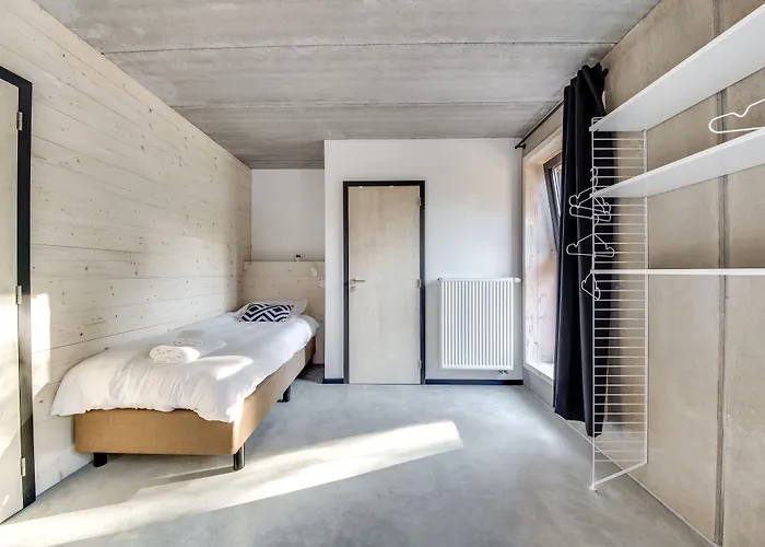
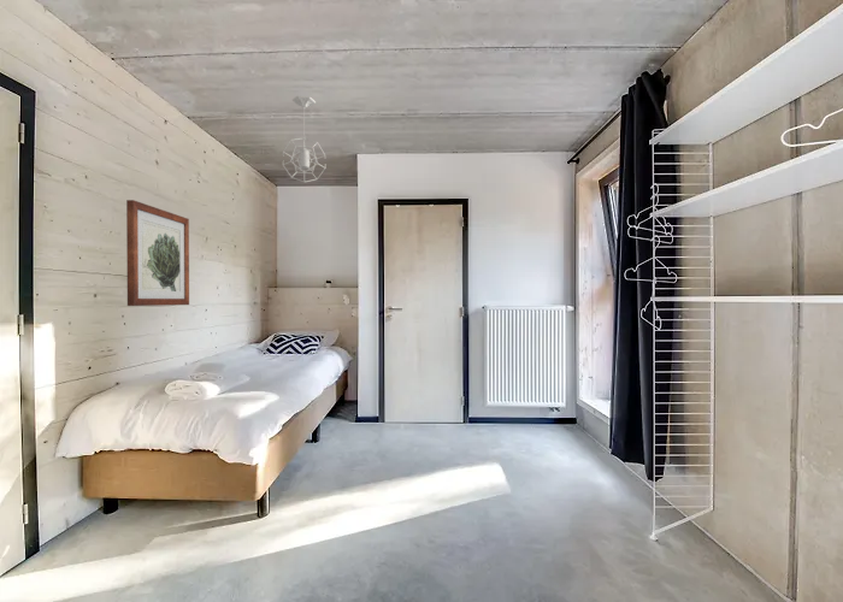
+ wall art (160, 258)
+ pendant light (303, 141)
